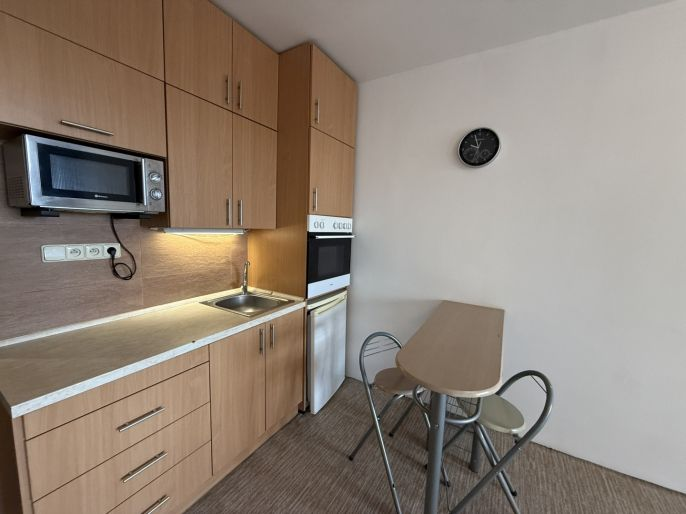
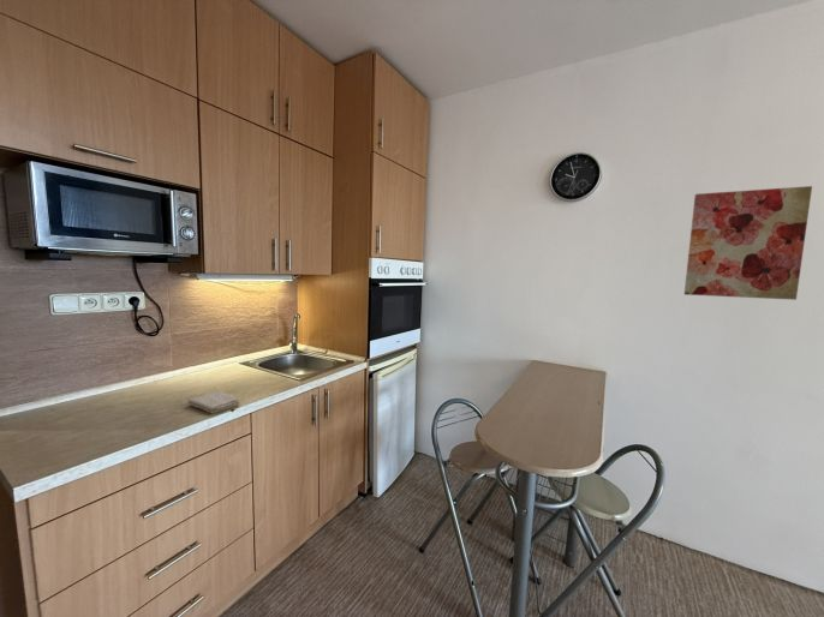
+ washcloth (214, 401)
+ wall art (742, 244)
